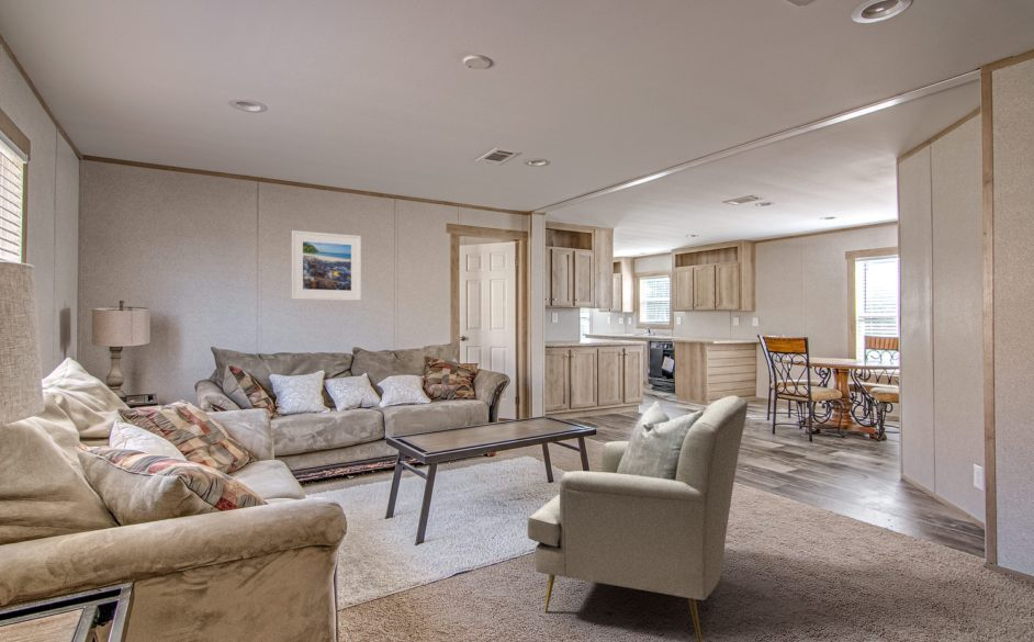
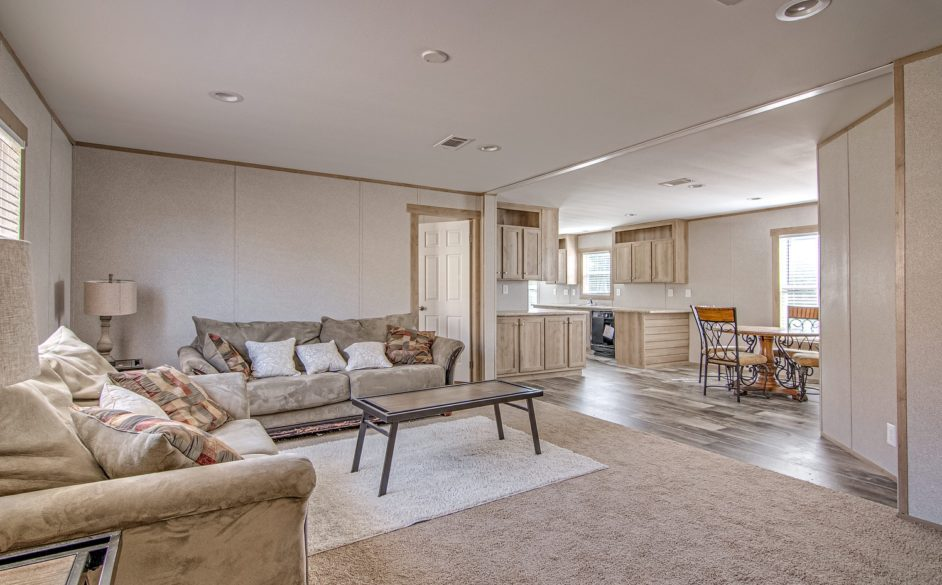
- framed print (327, 266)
- armchair (644, 494)
